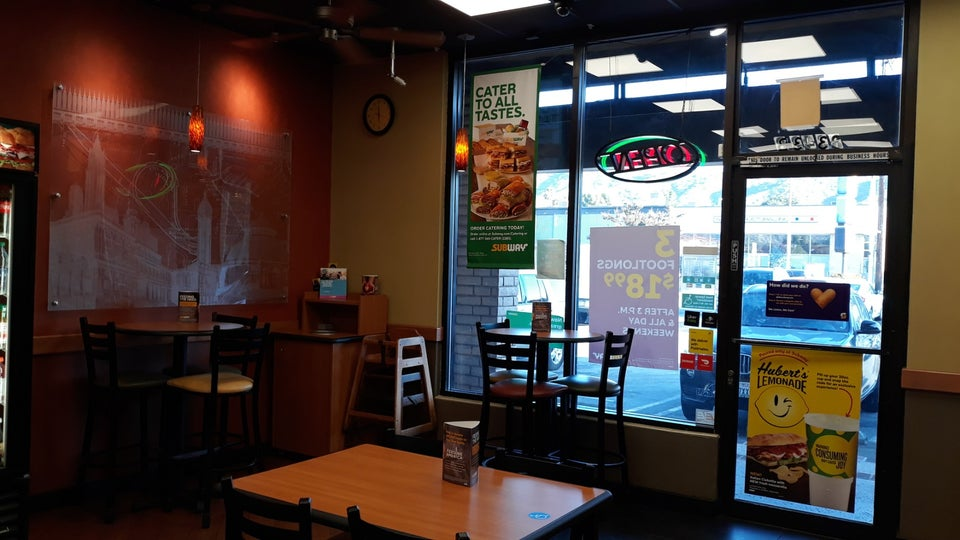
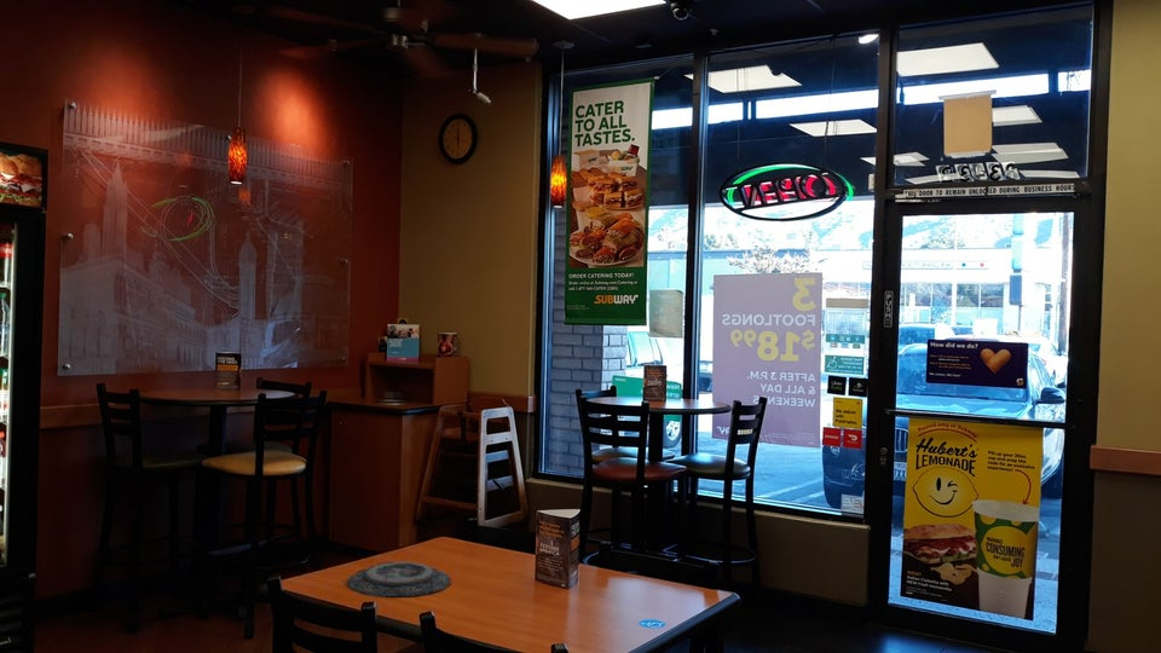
+ plate (399, 574)
